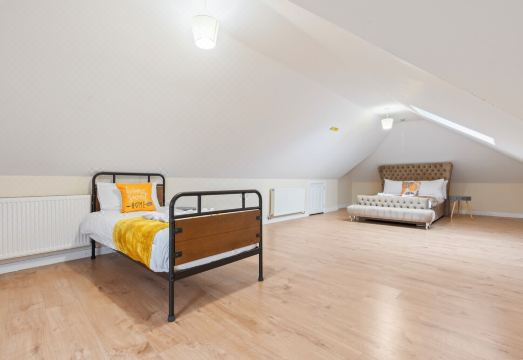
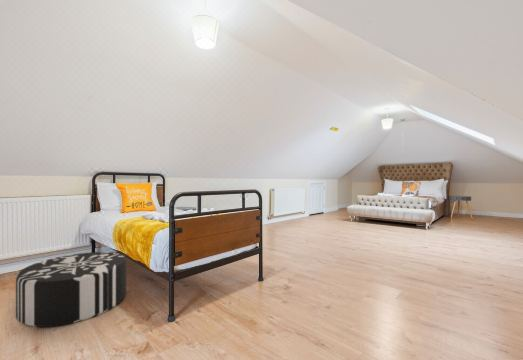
+ pouf (76, 283)
